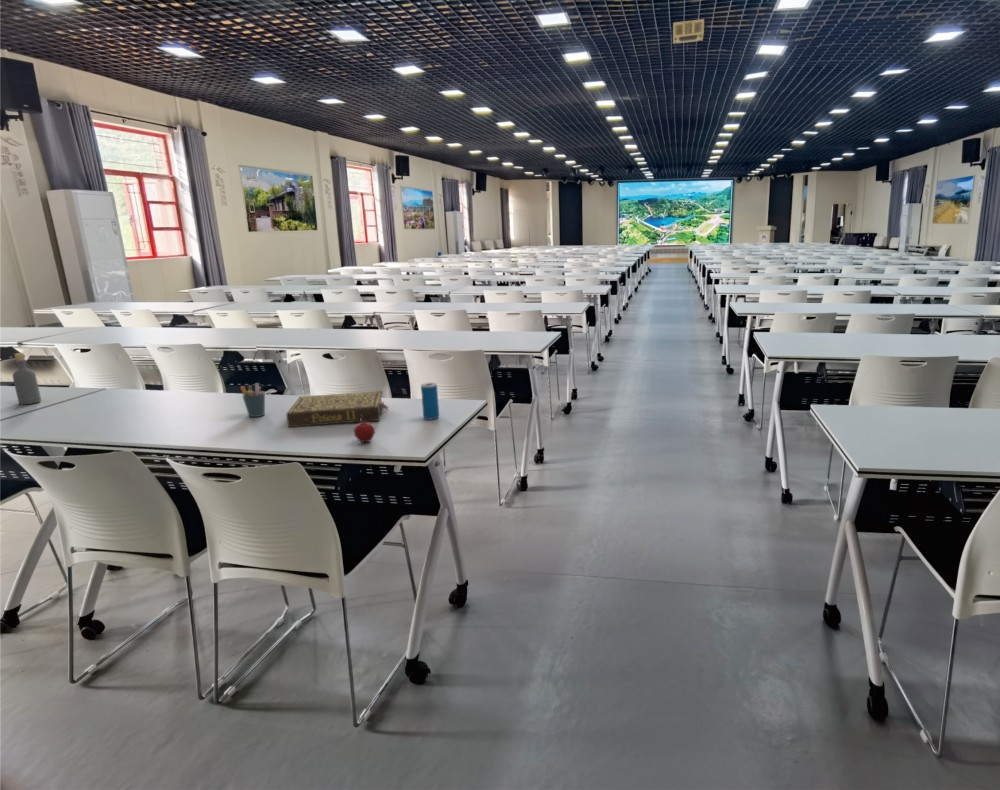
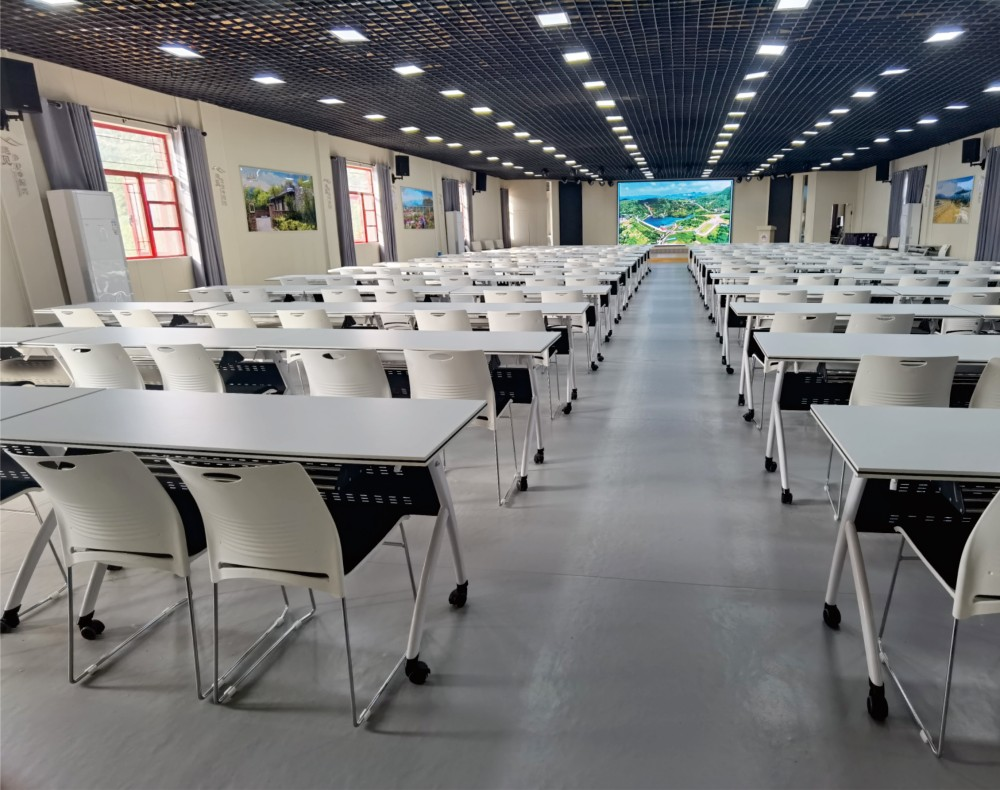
- projector (688, 35)
- book (341, 407)
- beverage can (430, 401)
- pen holder (253, 398)
- apple (364, 429)
- bottle (24, 378)
